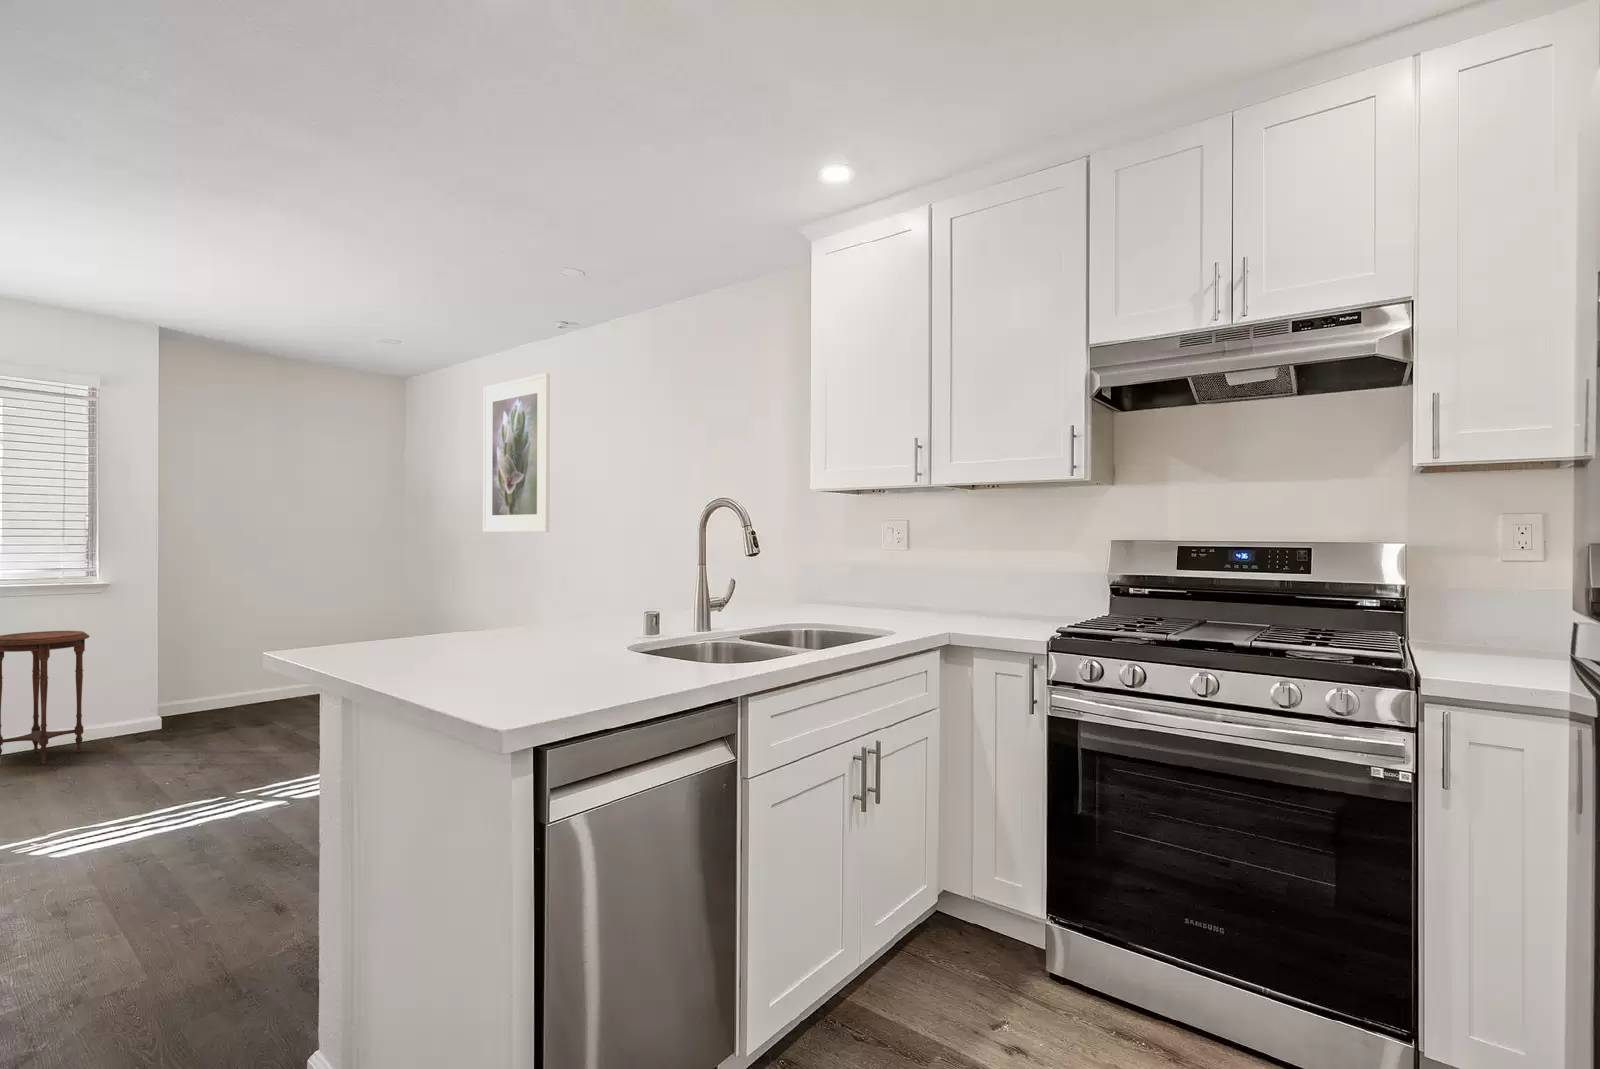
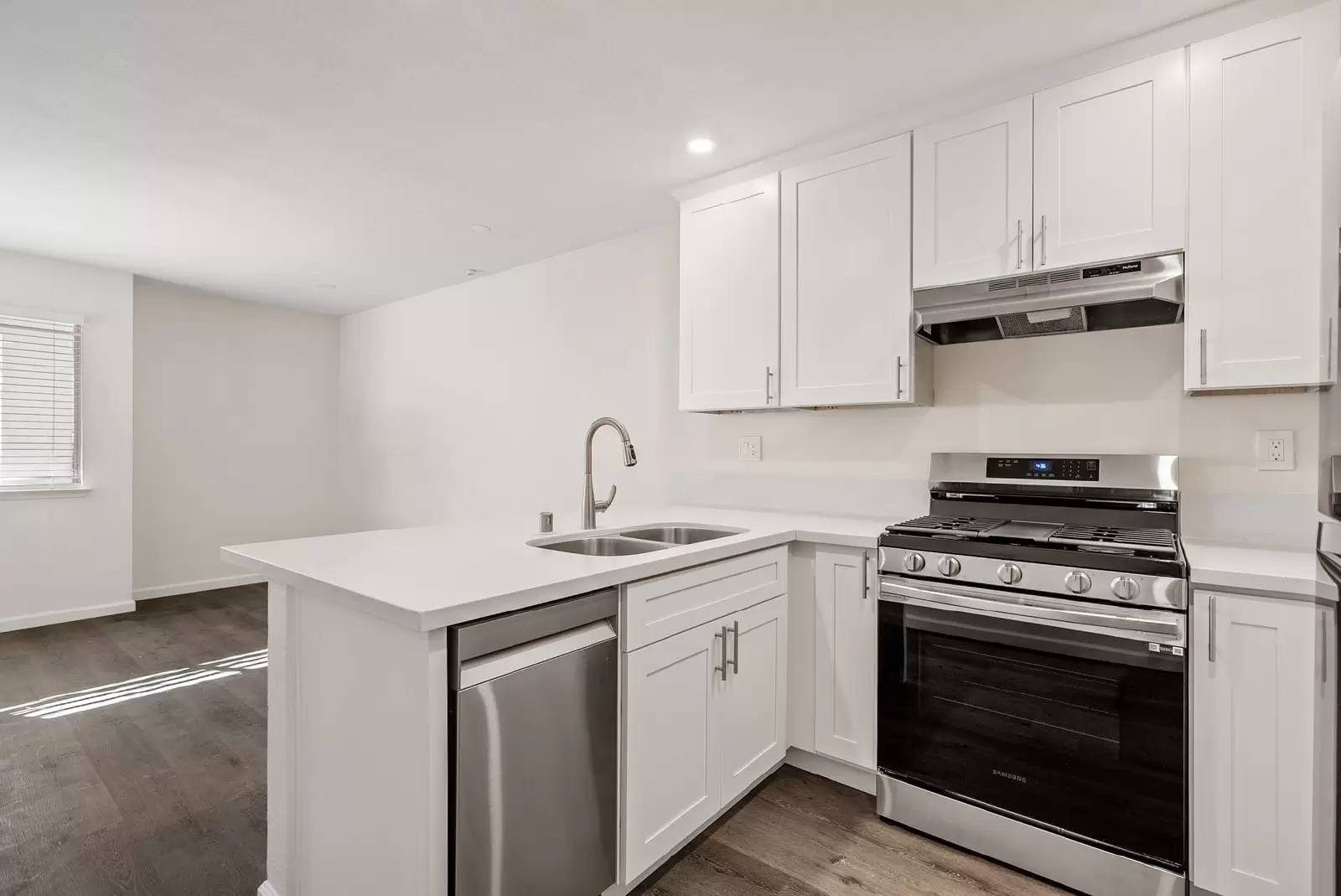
- side table (38, 696)
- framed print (514, 456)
